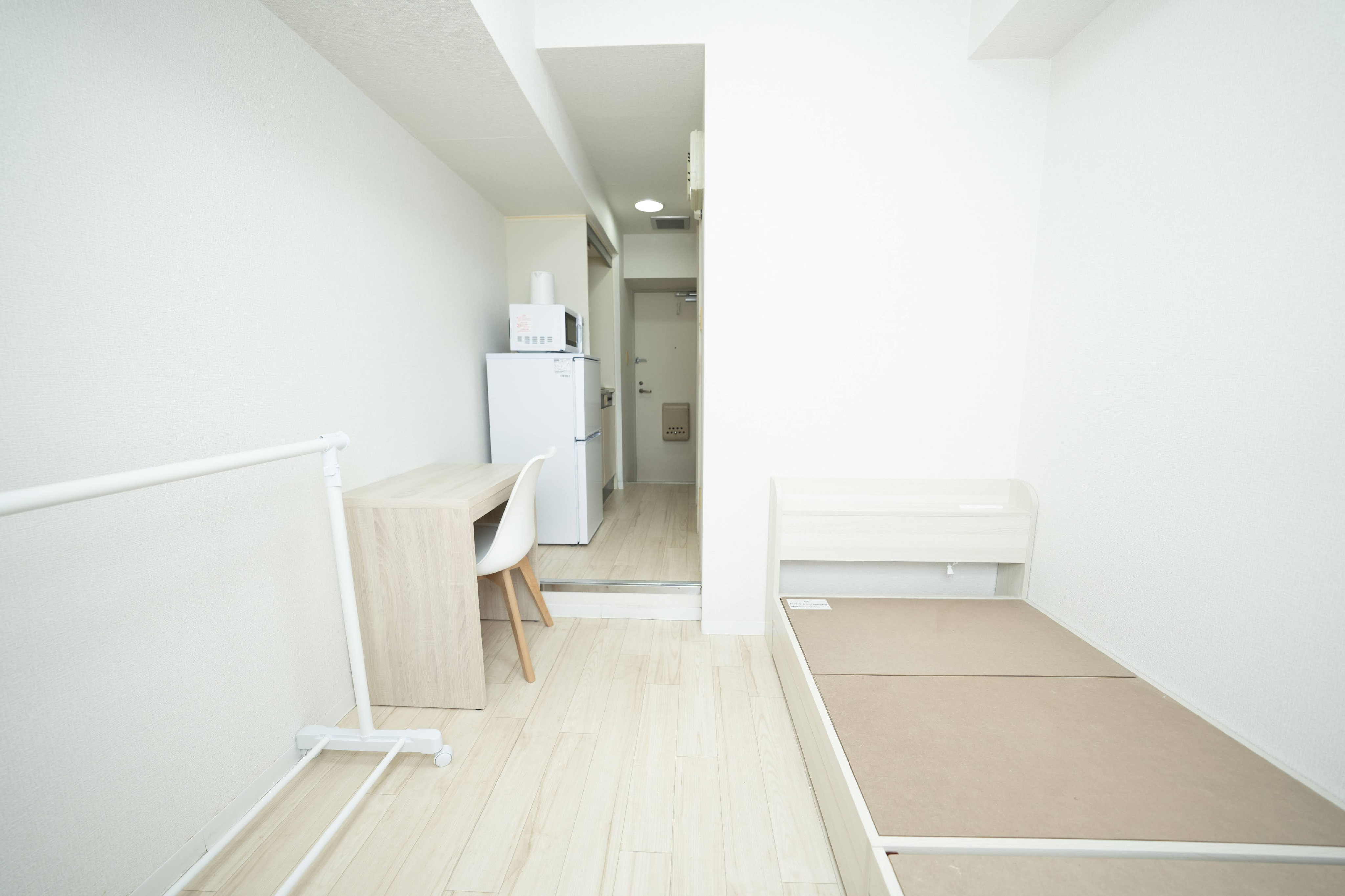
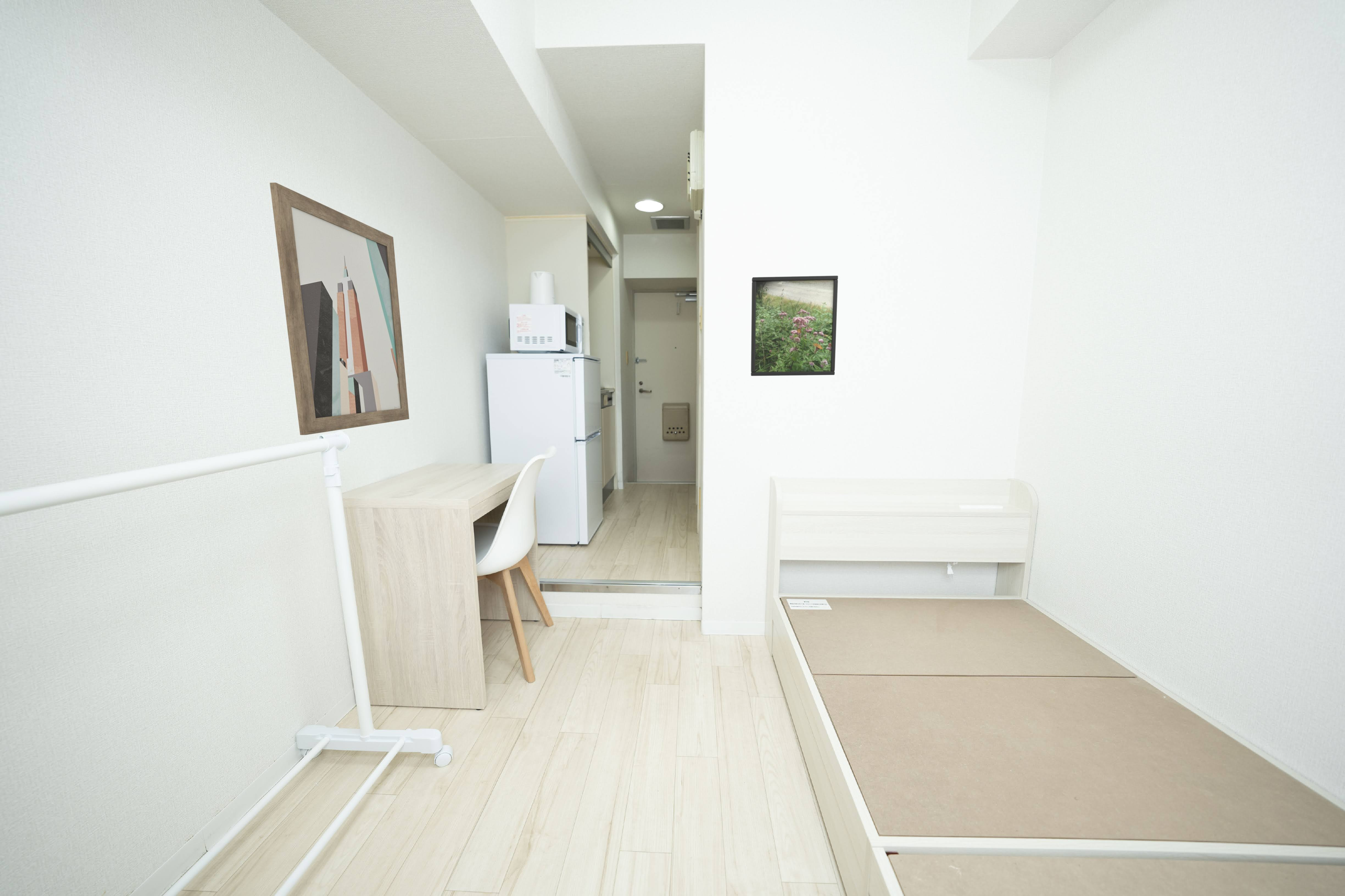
+ wall art (352, 323)
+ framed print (793, 327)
